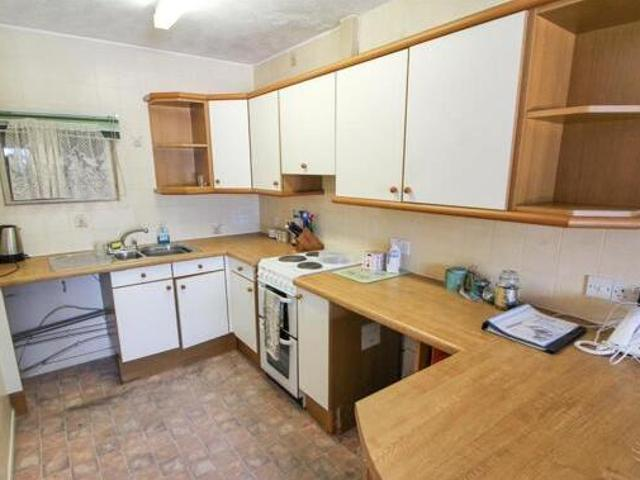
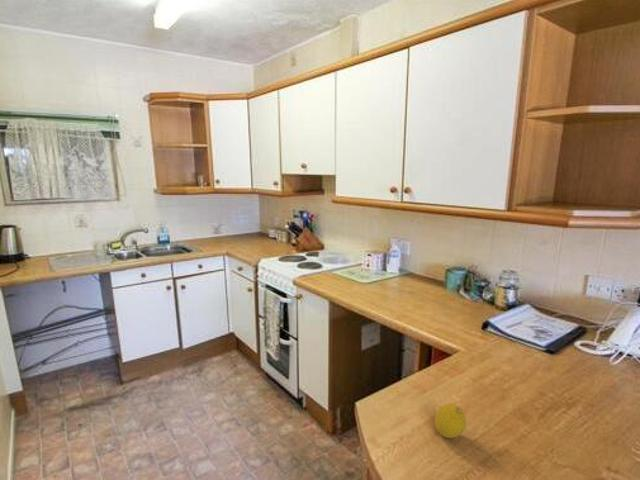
+ fruit (449, 419)
